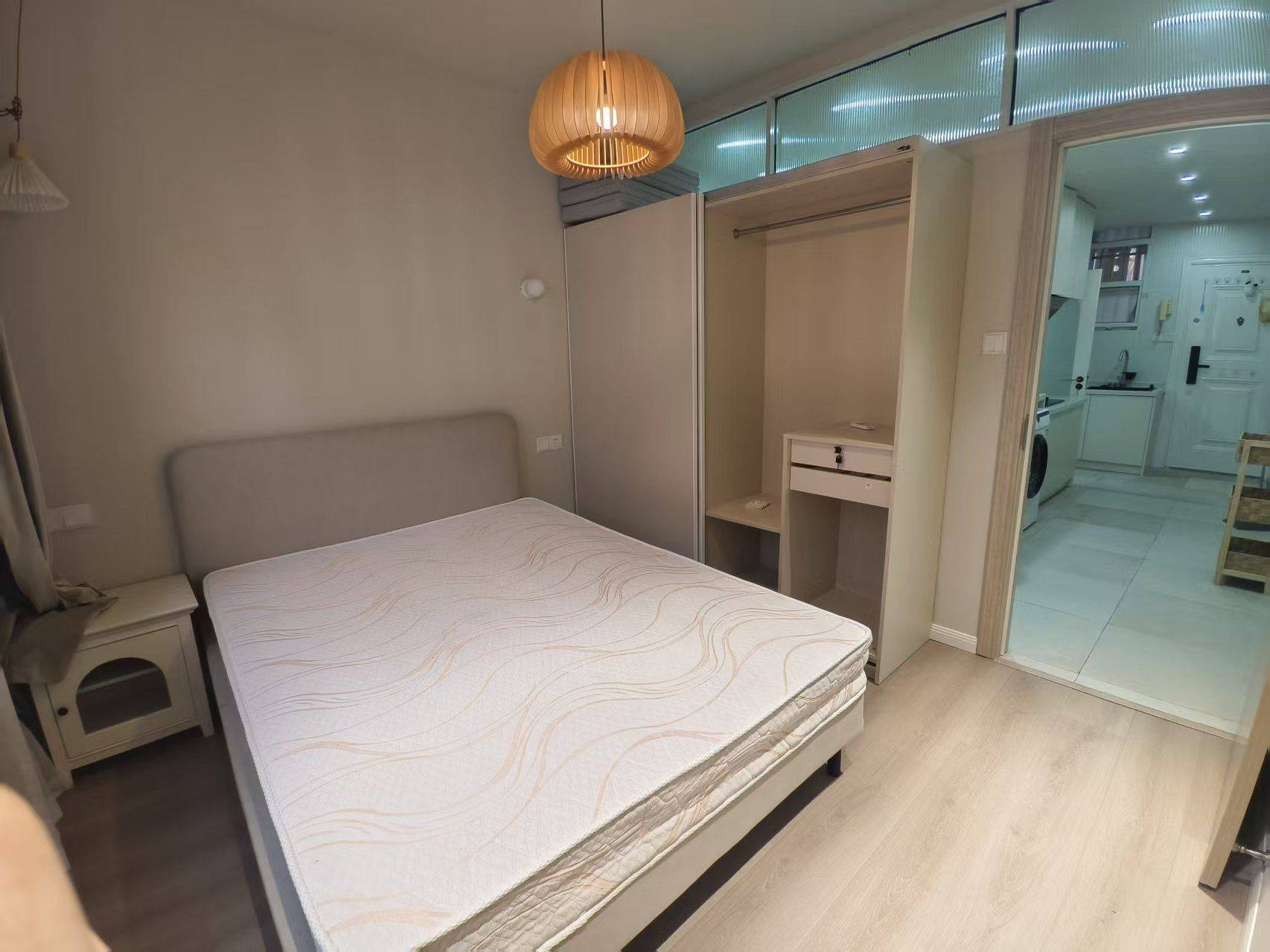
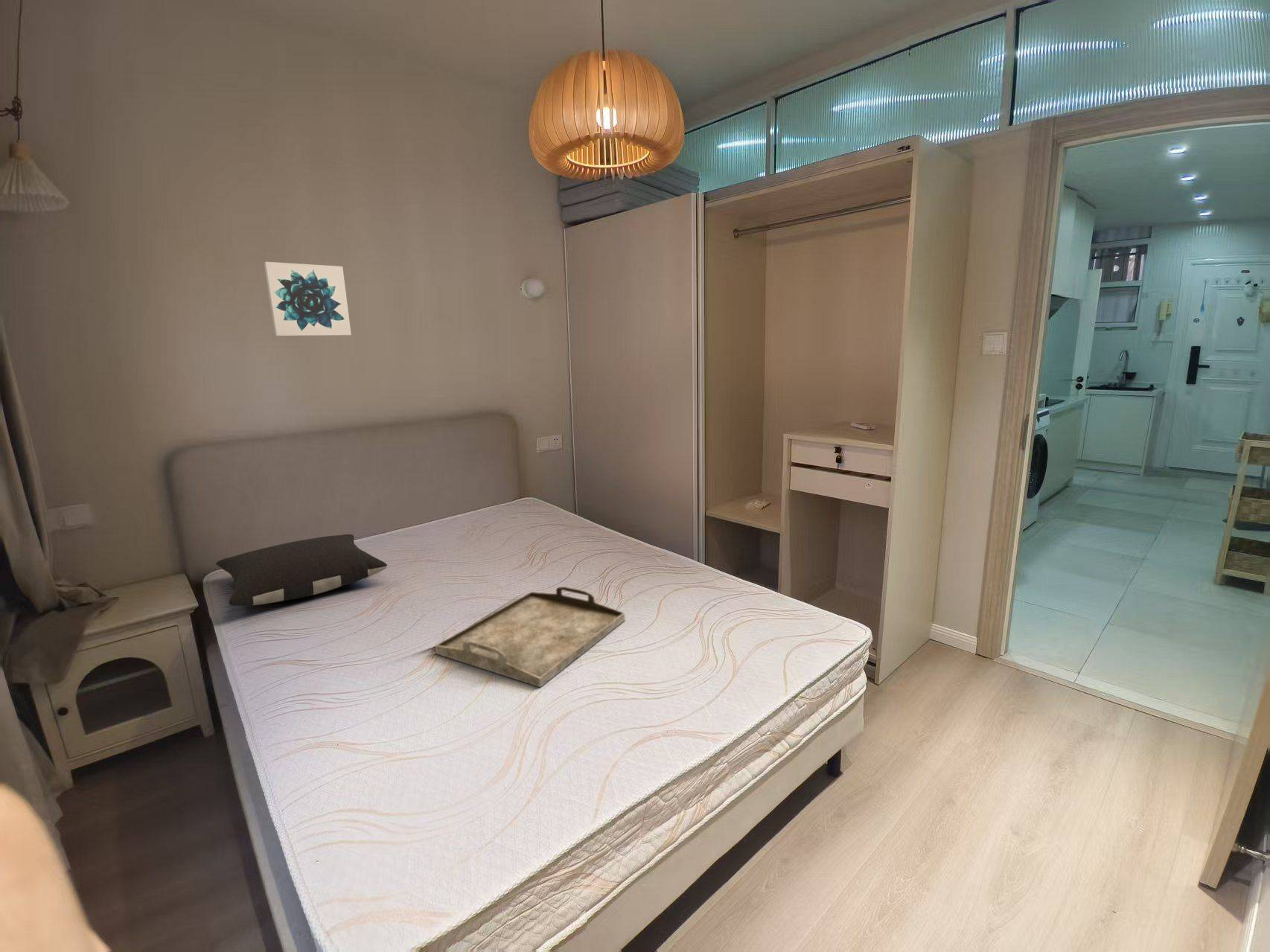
+ wall art (309, 300)
+ serving tray (534, 624)
+ pillow (300, 564)
